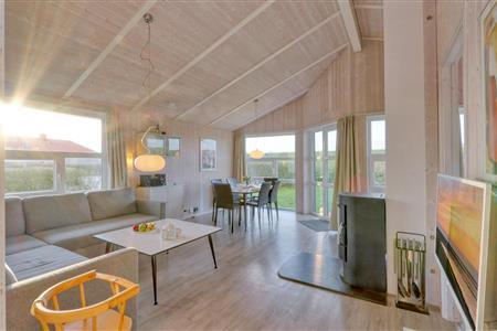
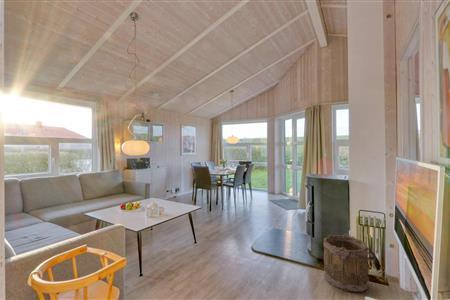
+ bucket (348, 260)
